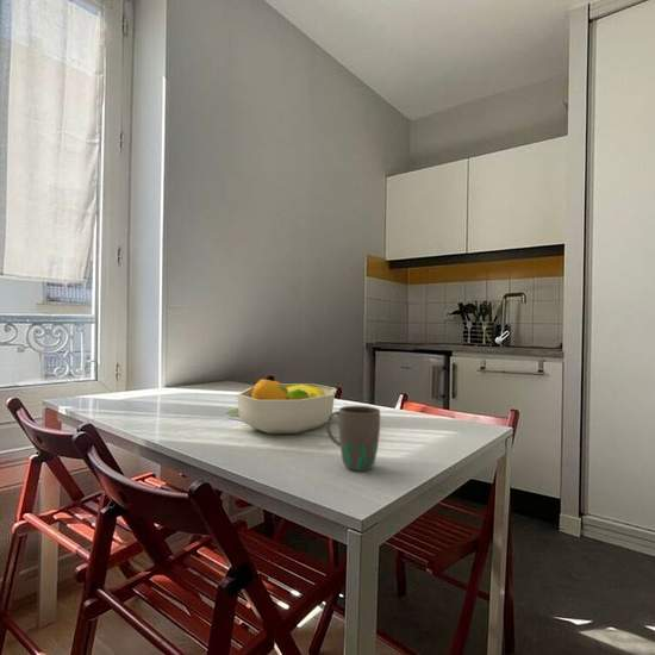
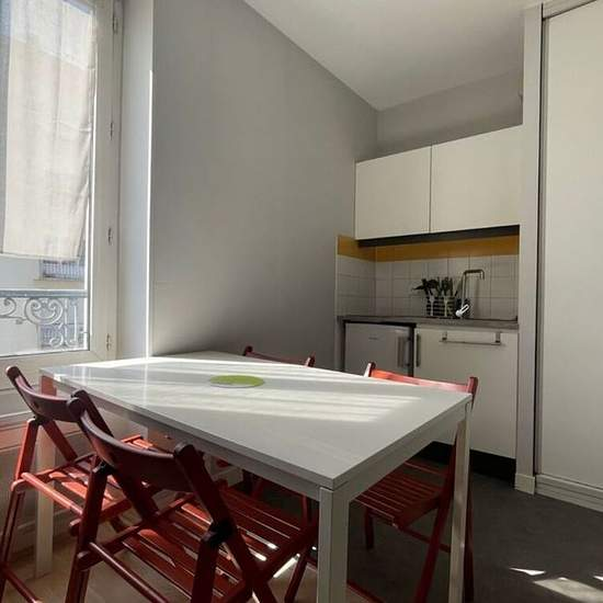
- fruit bowl (288, 399)
- mug (351, 436)
